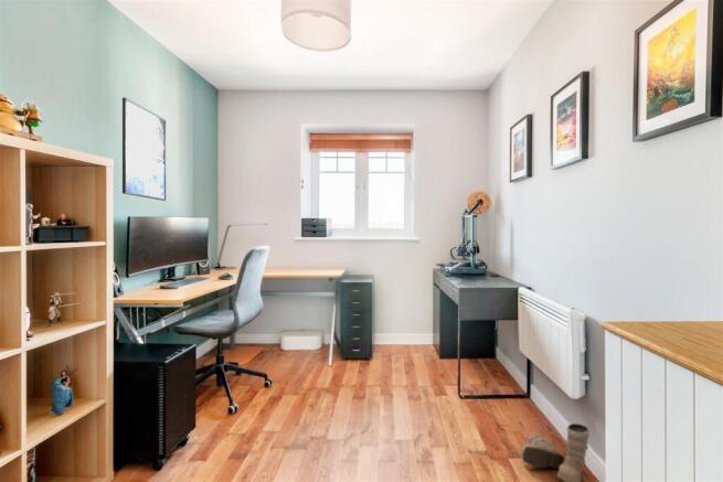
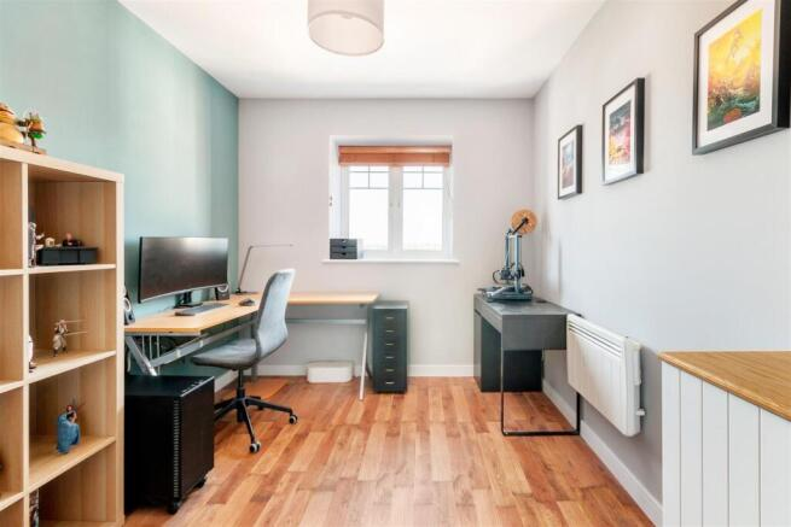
- boots (552, 443)
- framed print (146, 153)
